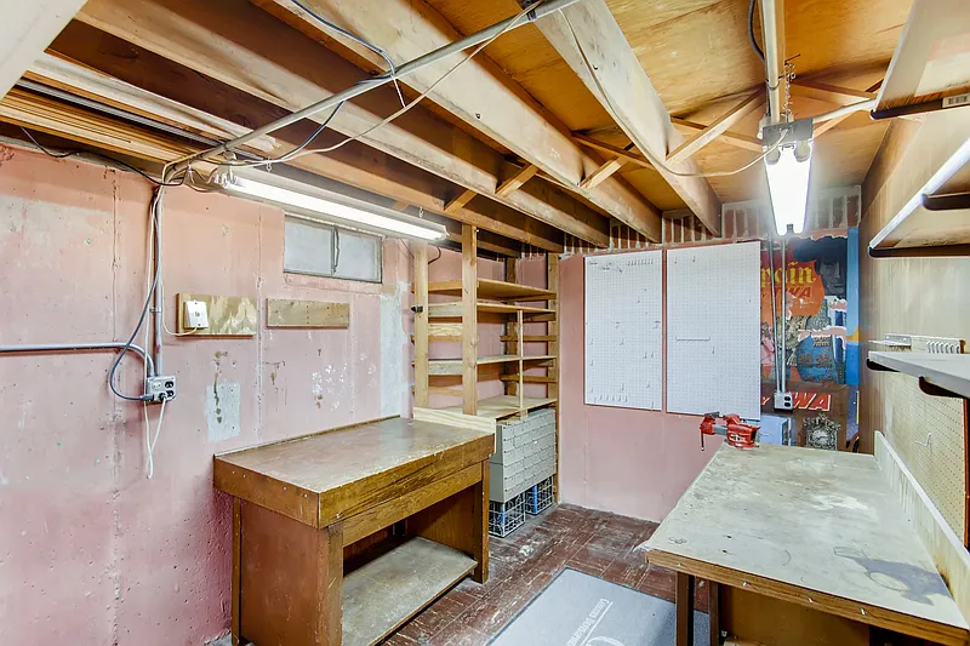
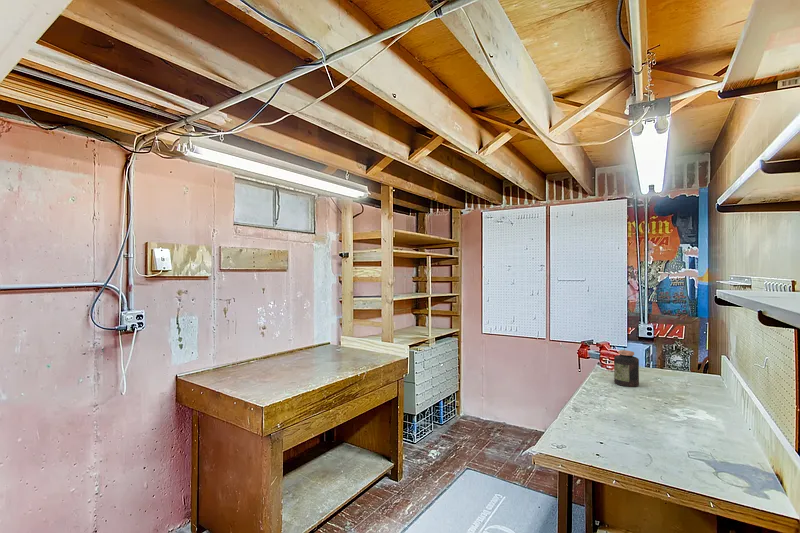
+ jar (626, 367)
